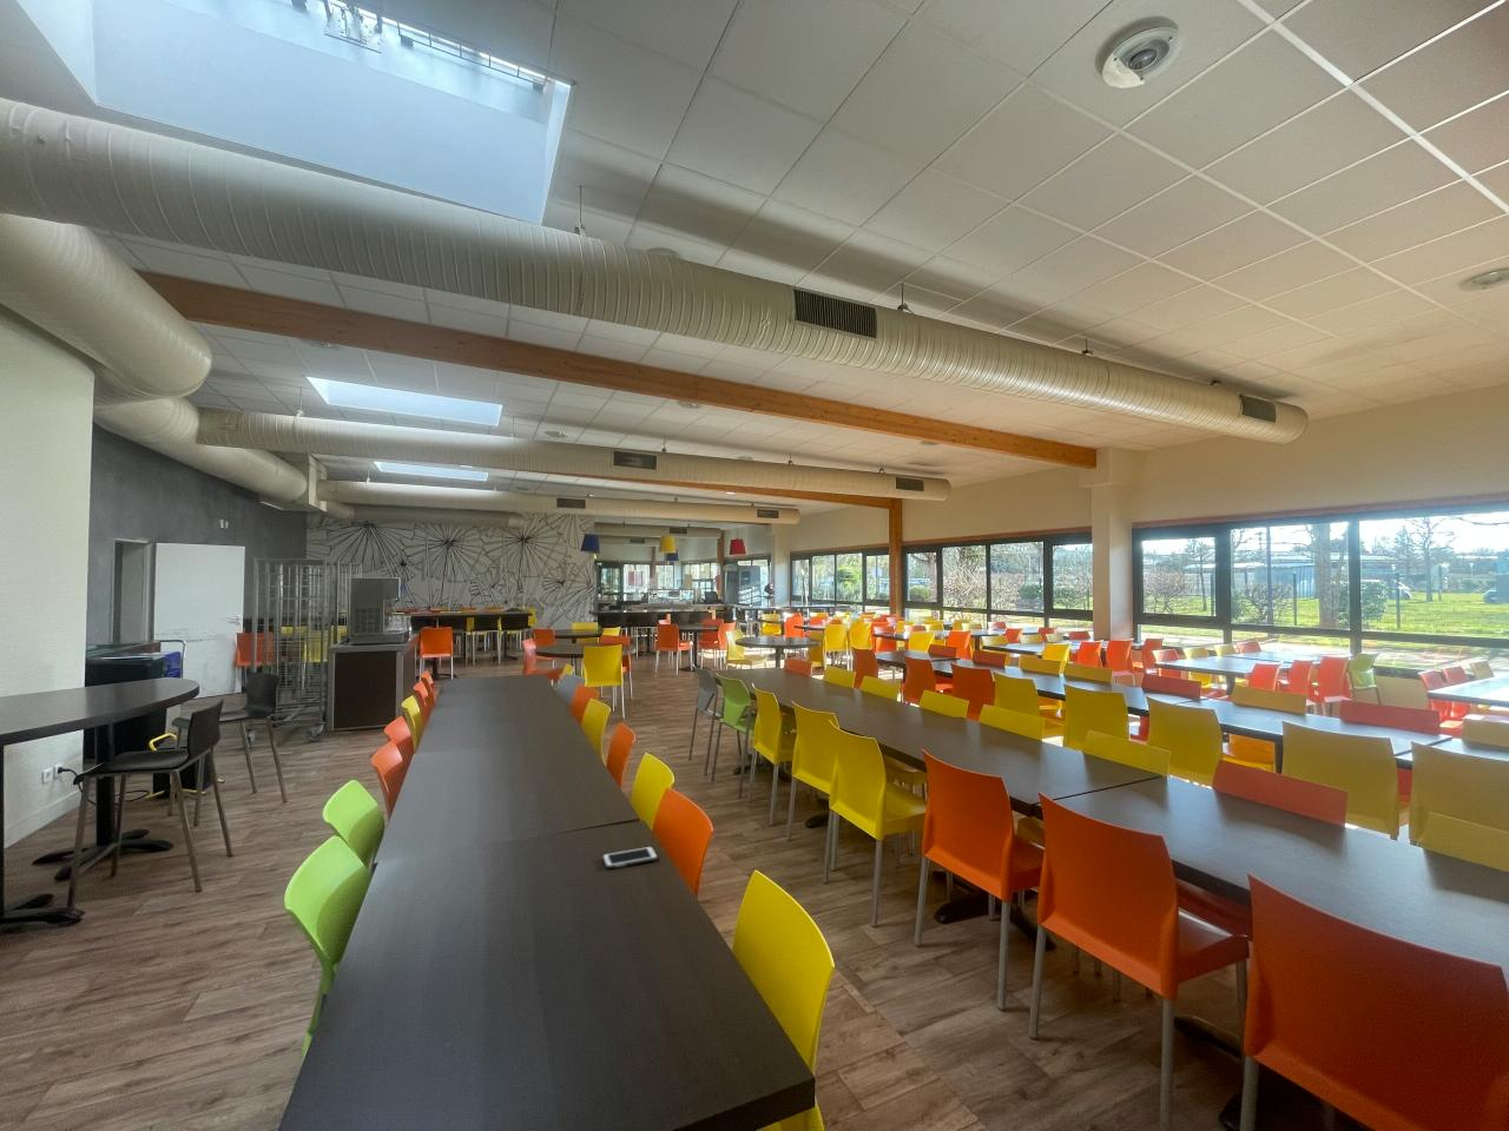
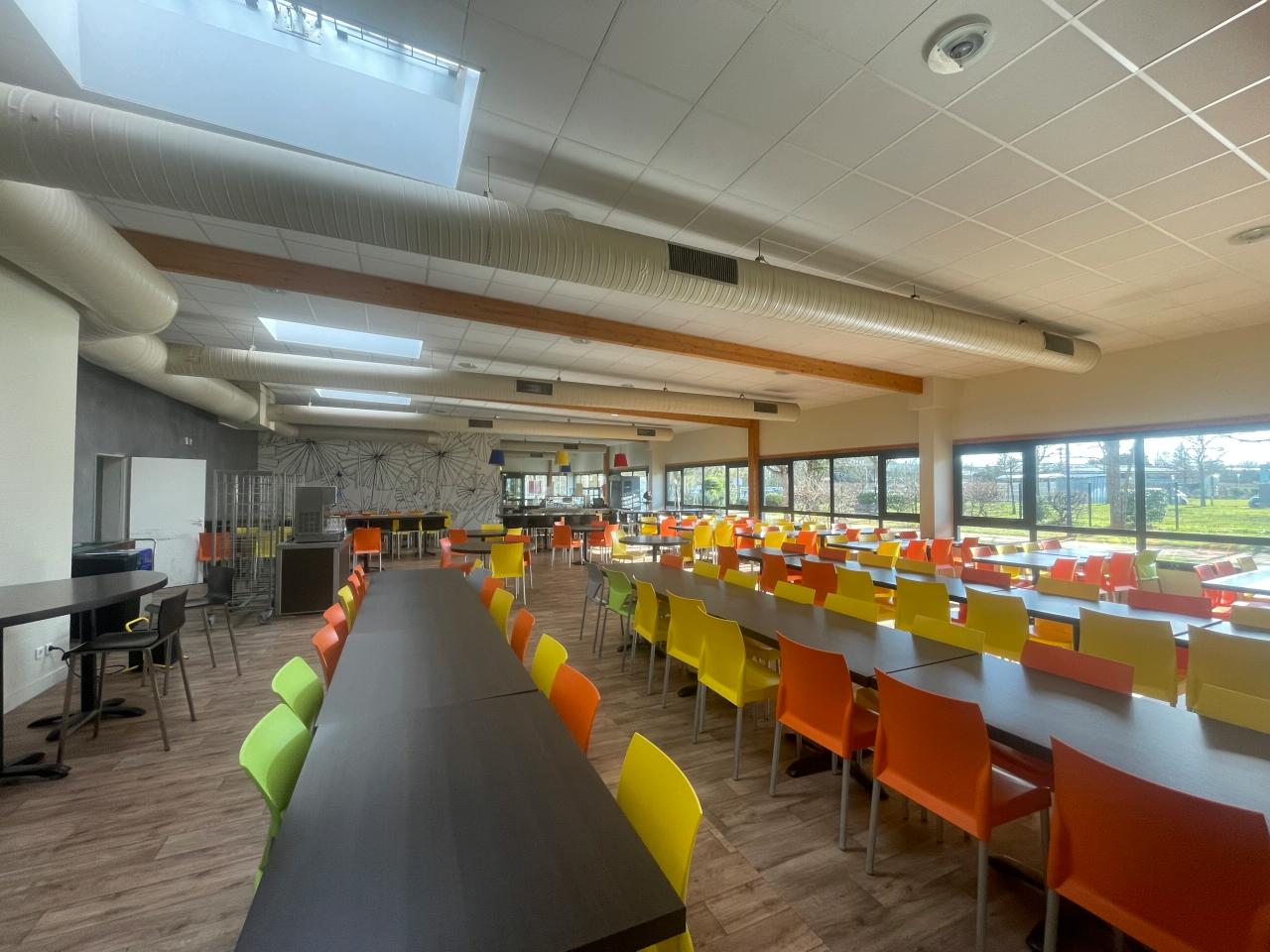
- cell phone (630, 857)
